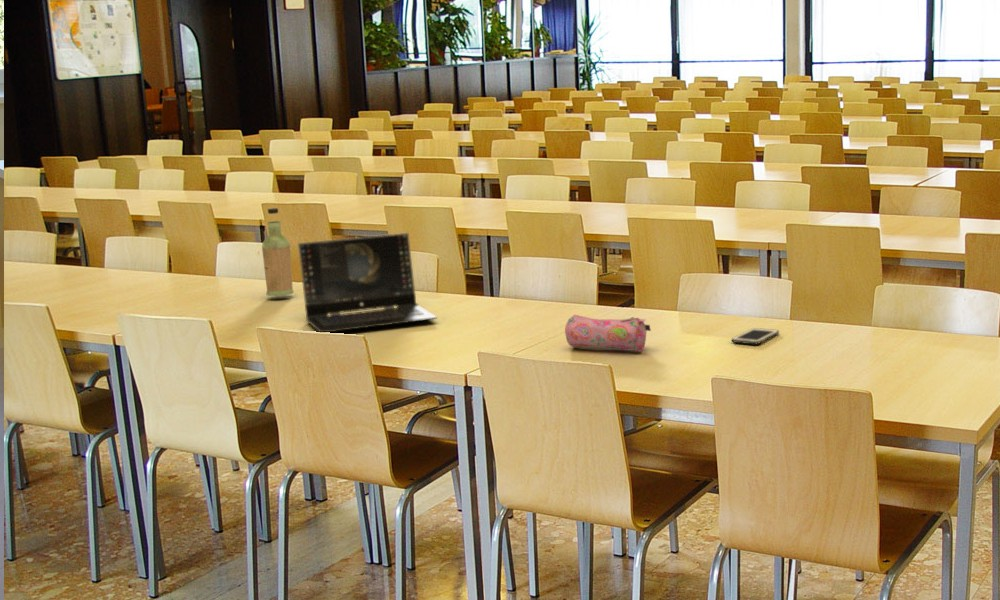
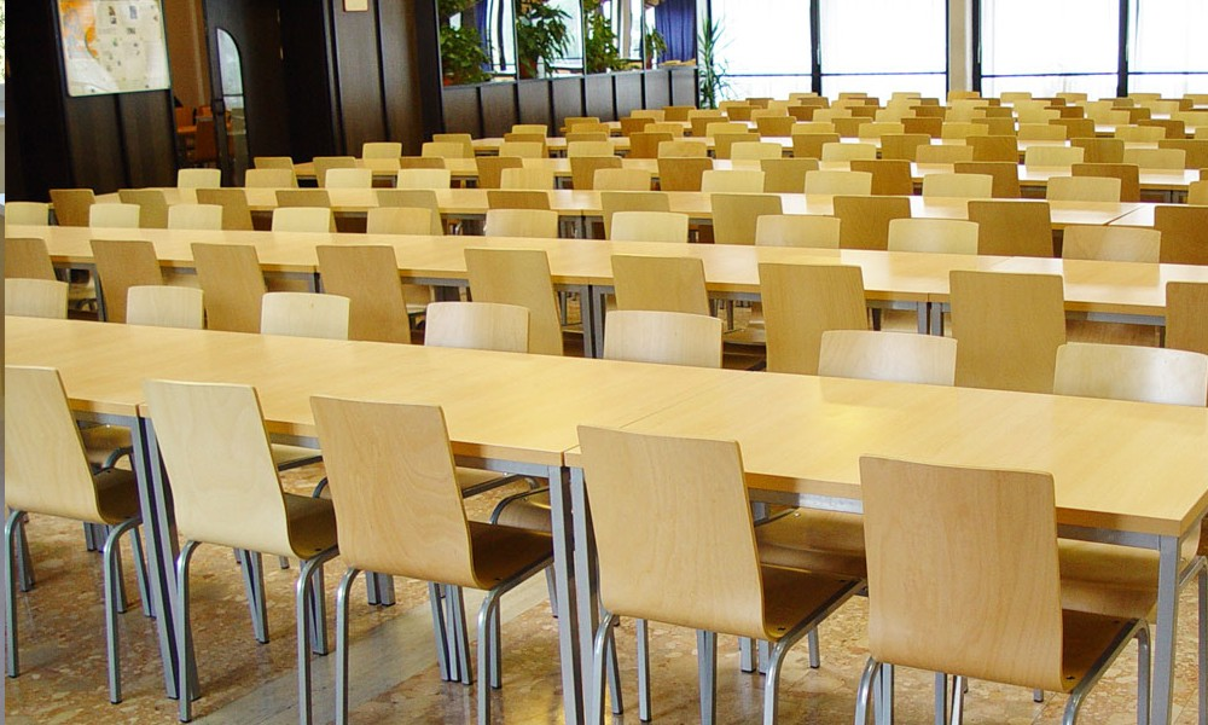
- cell phone (755, 336)
- laptop (366, 282)
- bottle (276, 253)
- pencil case (606, 332)
